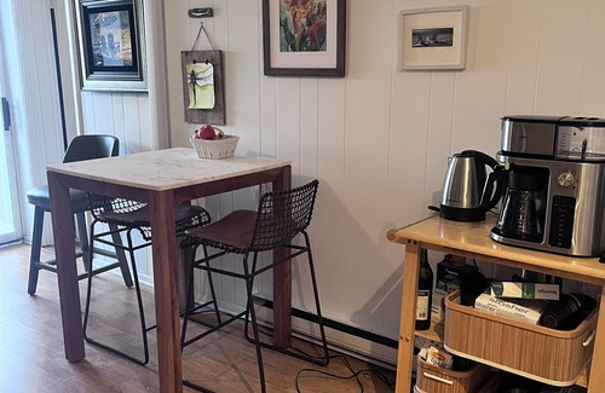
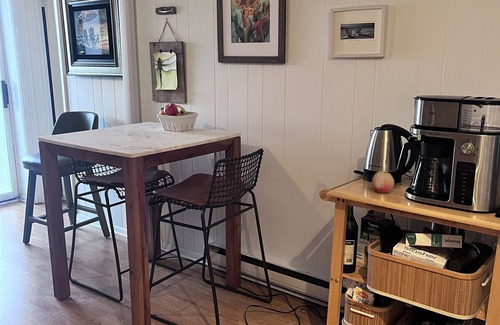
+ fruit (383, 181)
